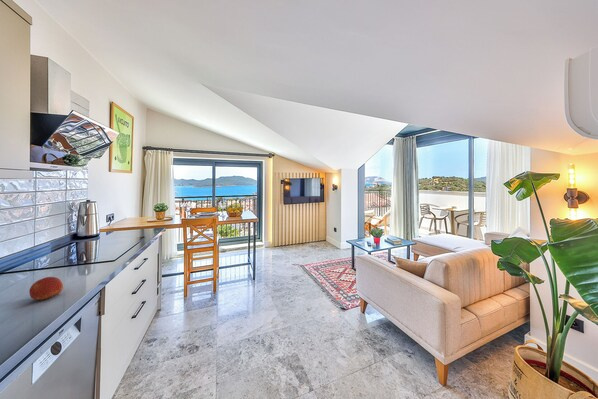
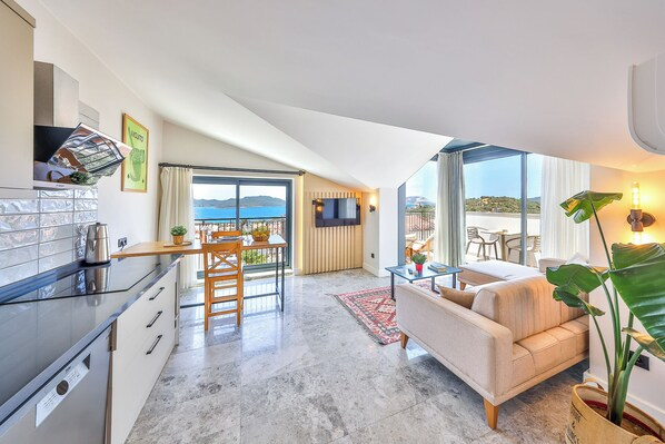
- fruit (46, 287)
